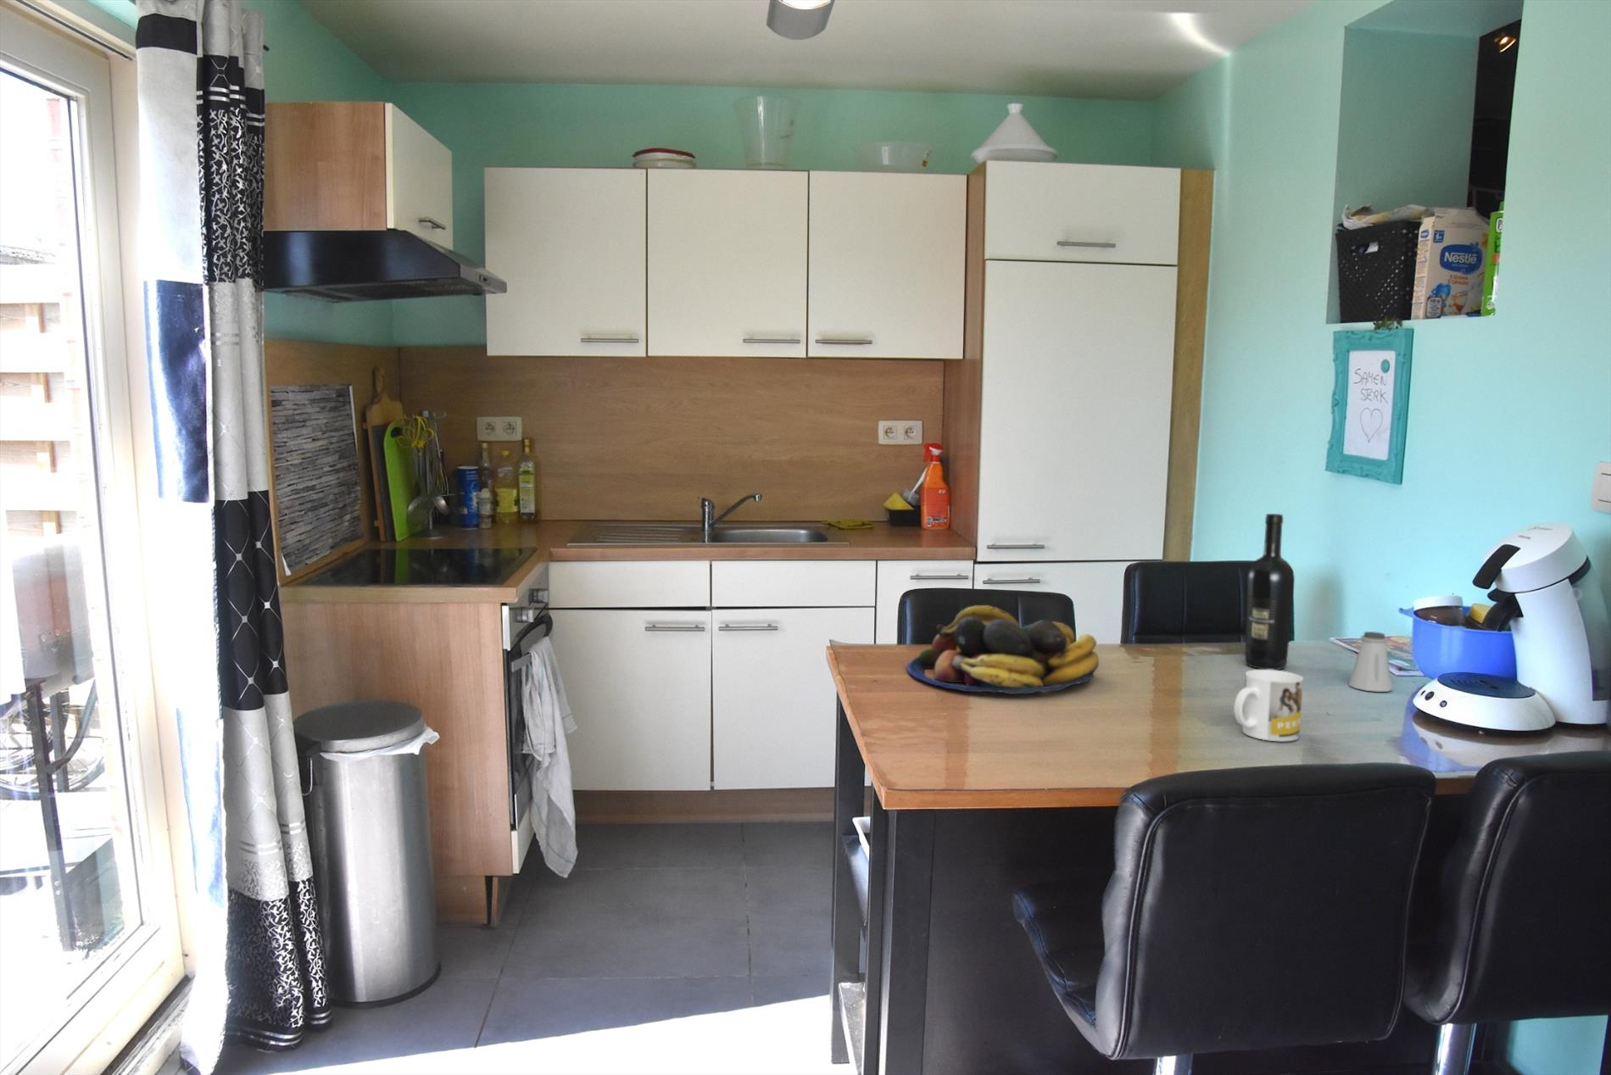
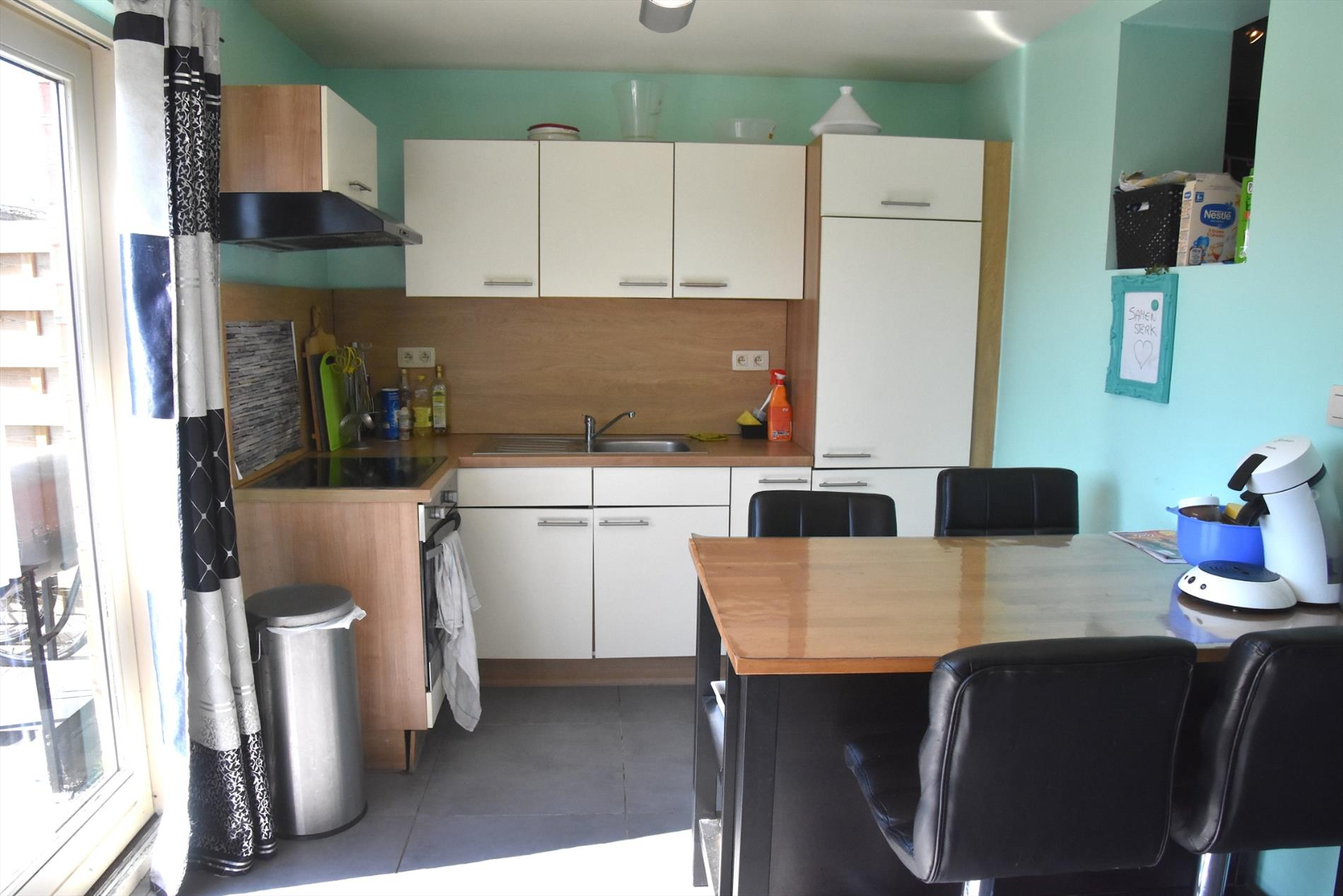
- saltshaker (1372, 660)
- wine bottle (1269, 590)
- fruit bowl (999, 639)
- mug (1262, 705)
